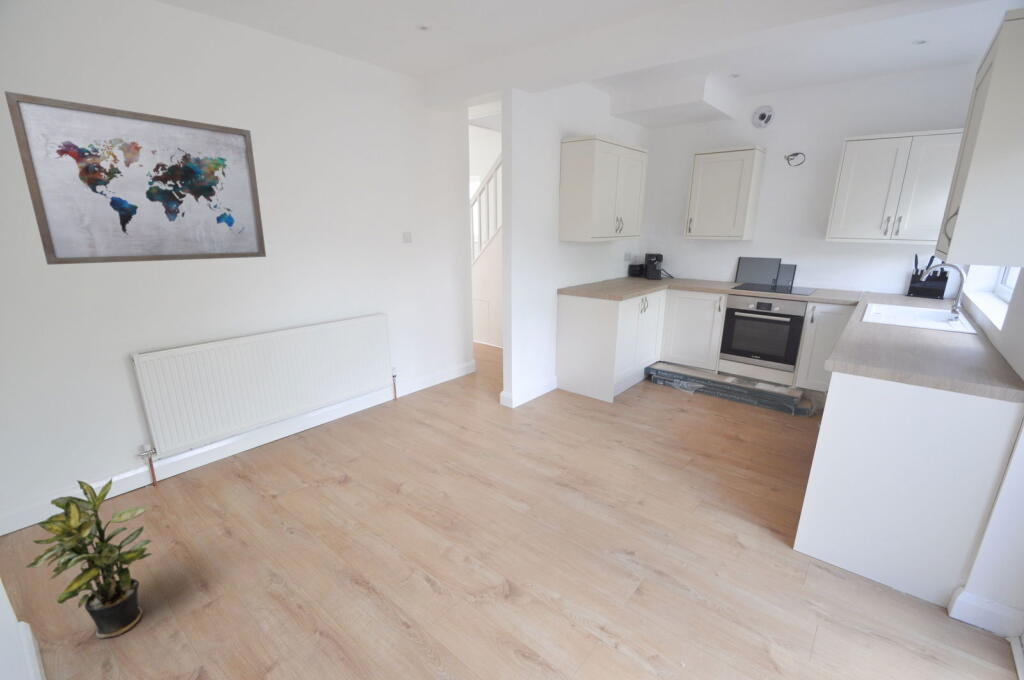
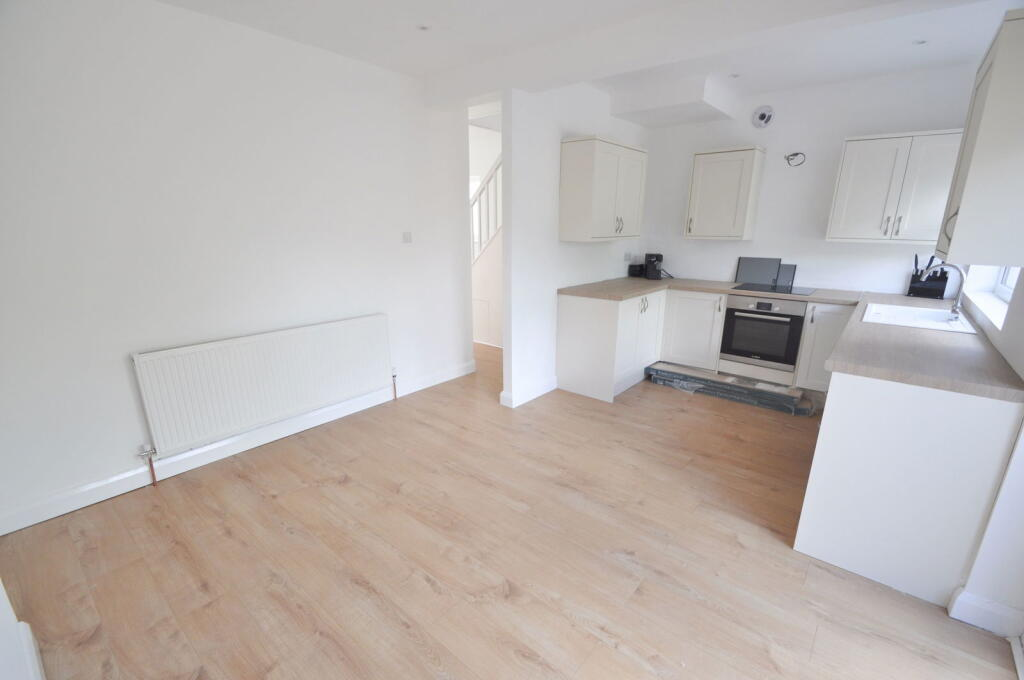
- wall art (160, 189)
- potted plant (96, 564)
